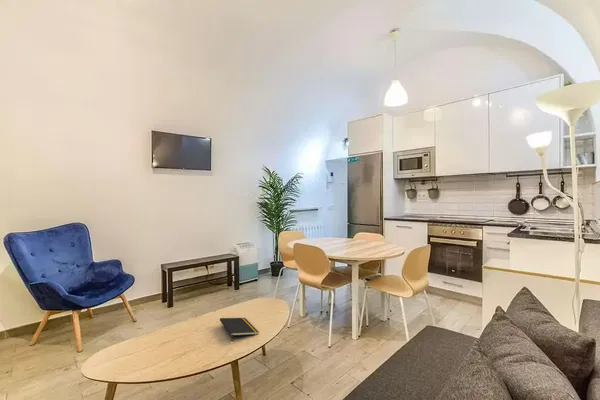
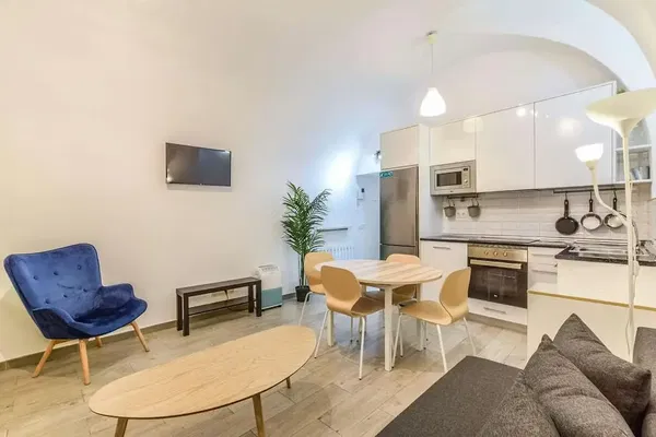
- notepad (238, 325)
